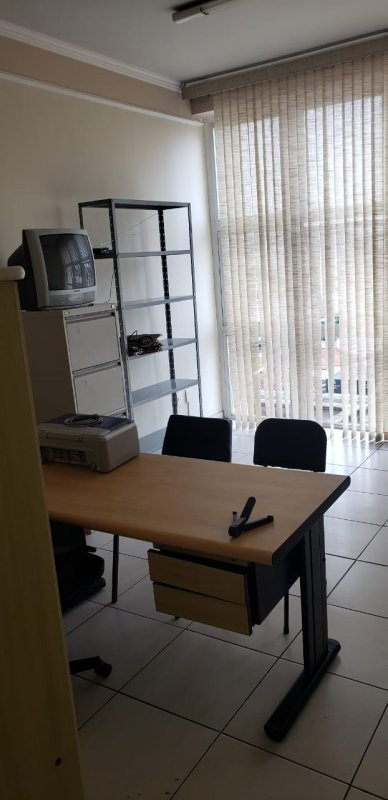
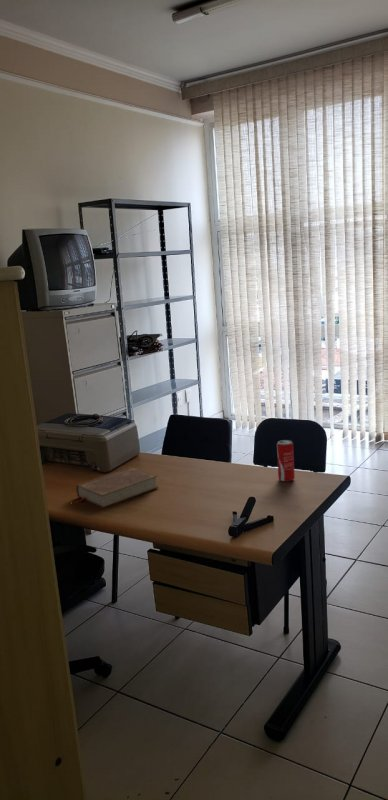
+ beverage can (285, 460)
+ book (117, 486)
